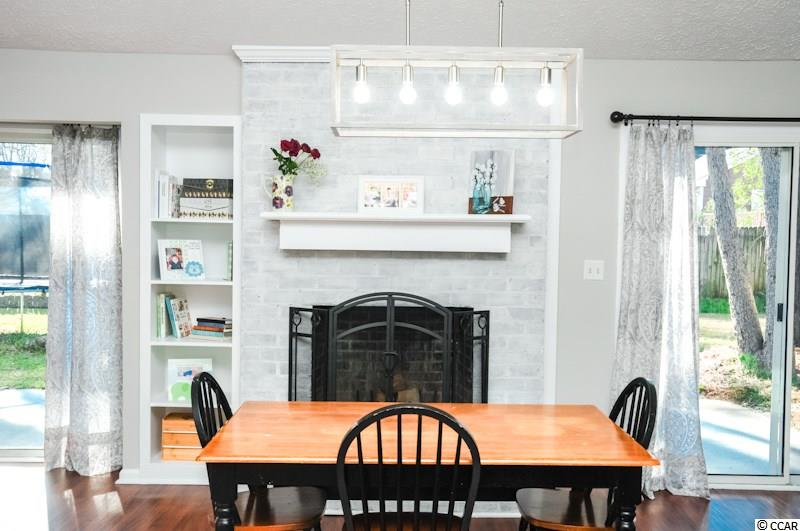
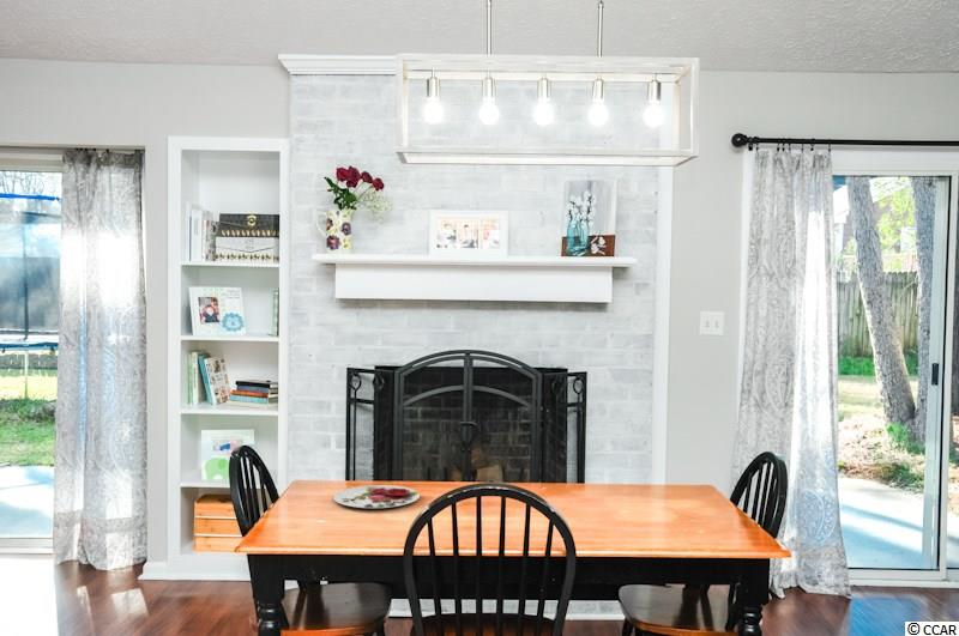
+ plate (376, 495)
